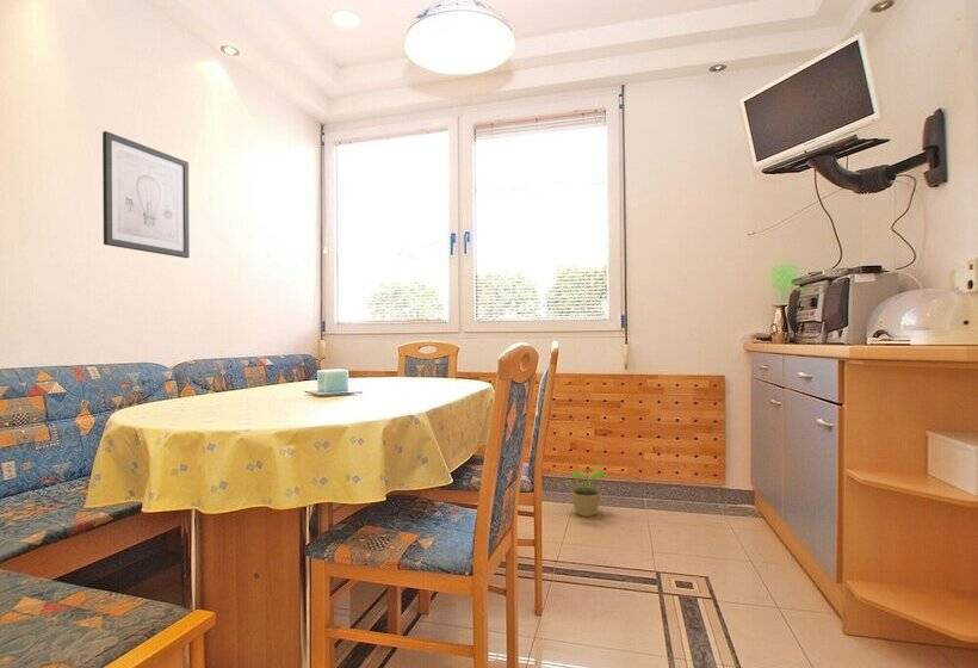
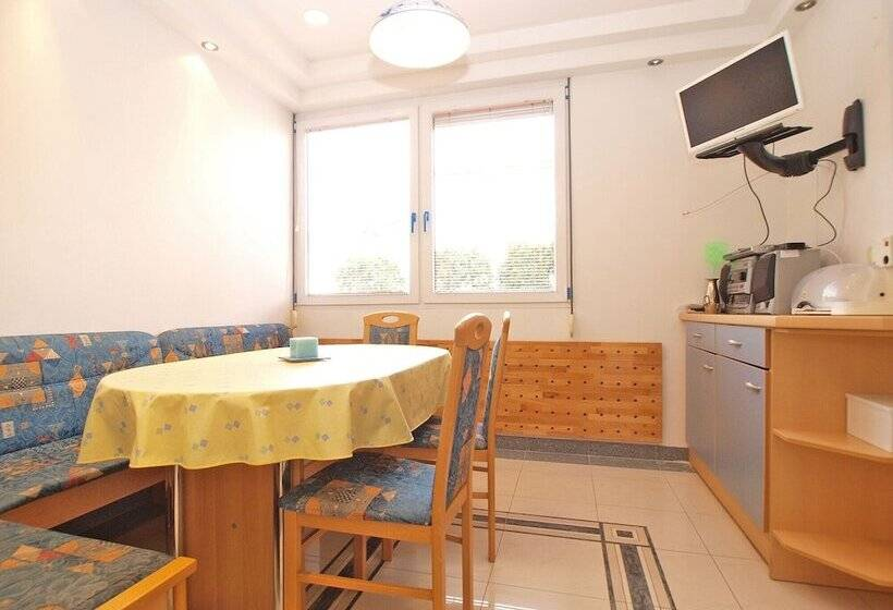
- wall art (149, 199)
- potted plant (583, 487)
